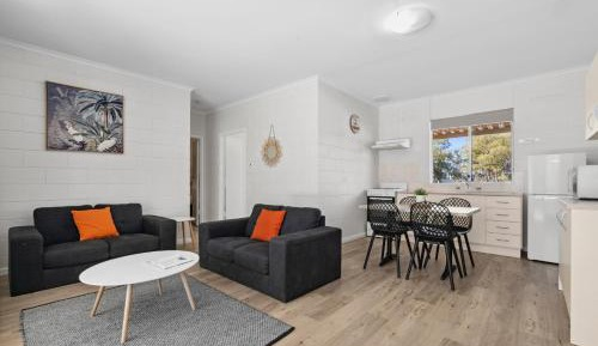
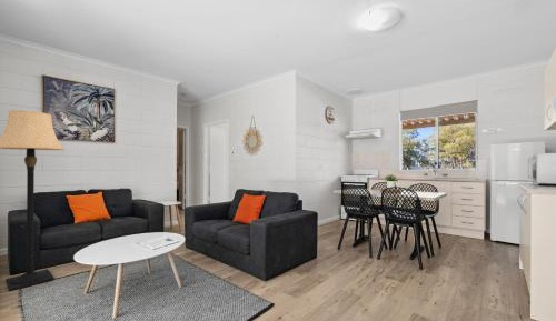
+ lamp (30, 197)
